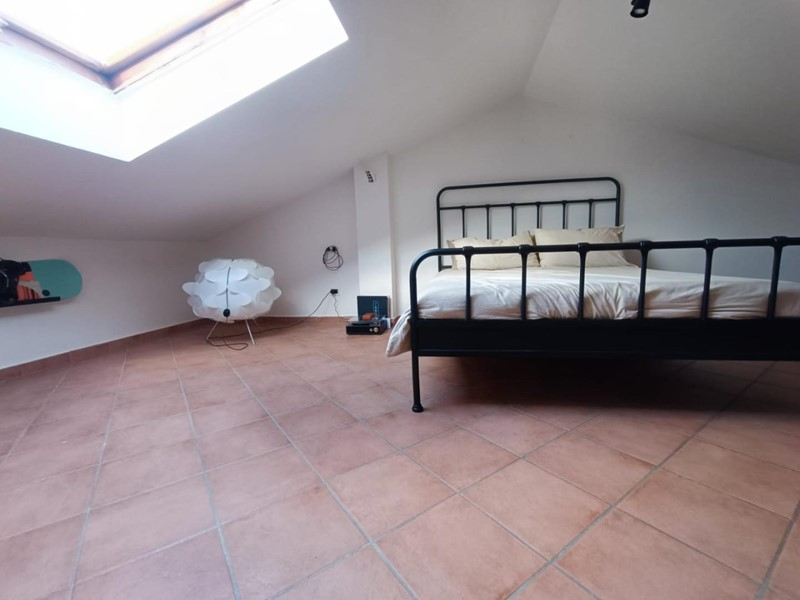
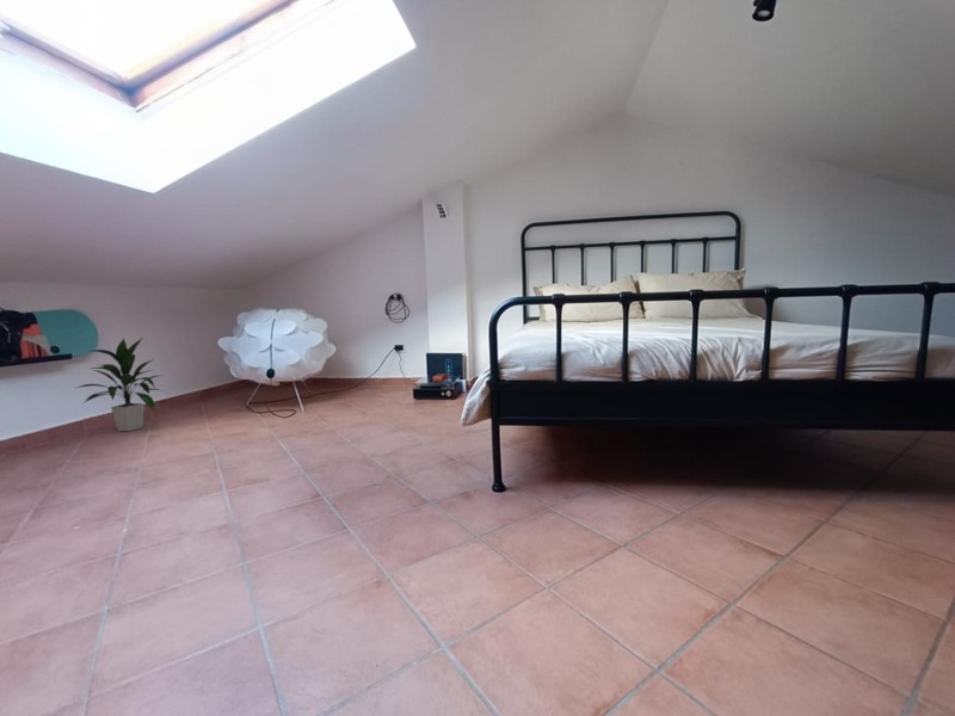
+ indoor plant (124, 383)
